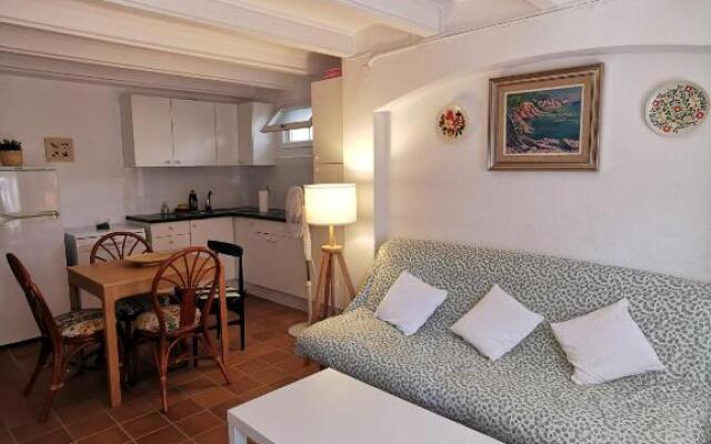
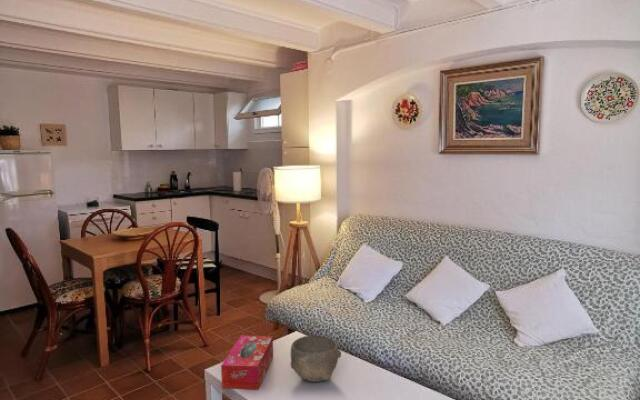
+ bowl (315, 360)
+ tissue box (249, 360)
